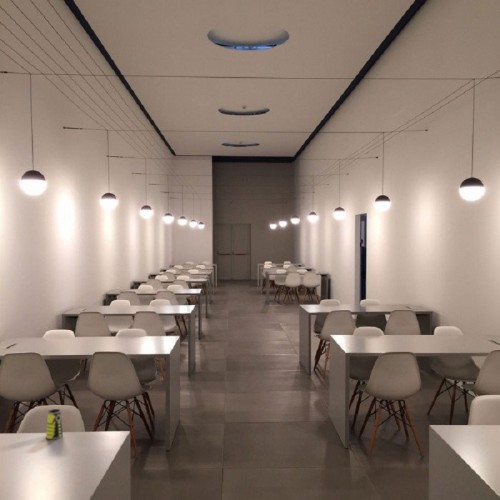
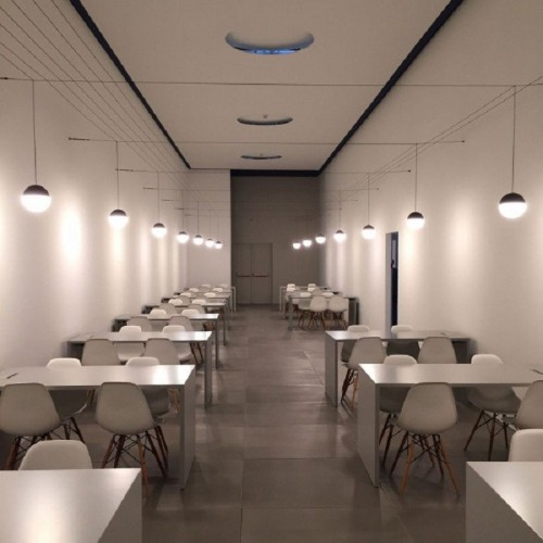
- cup (54, 423)
